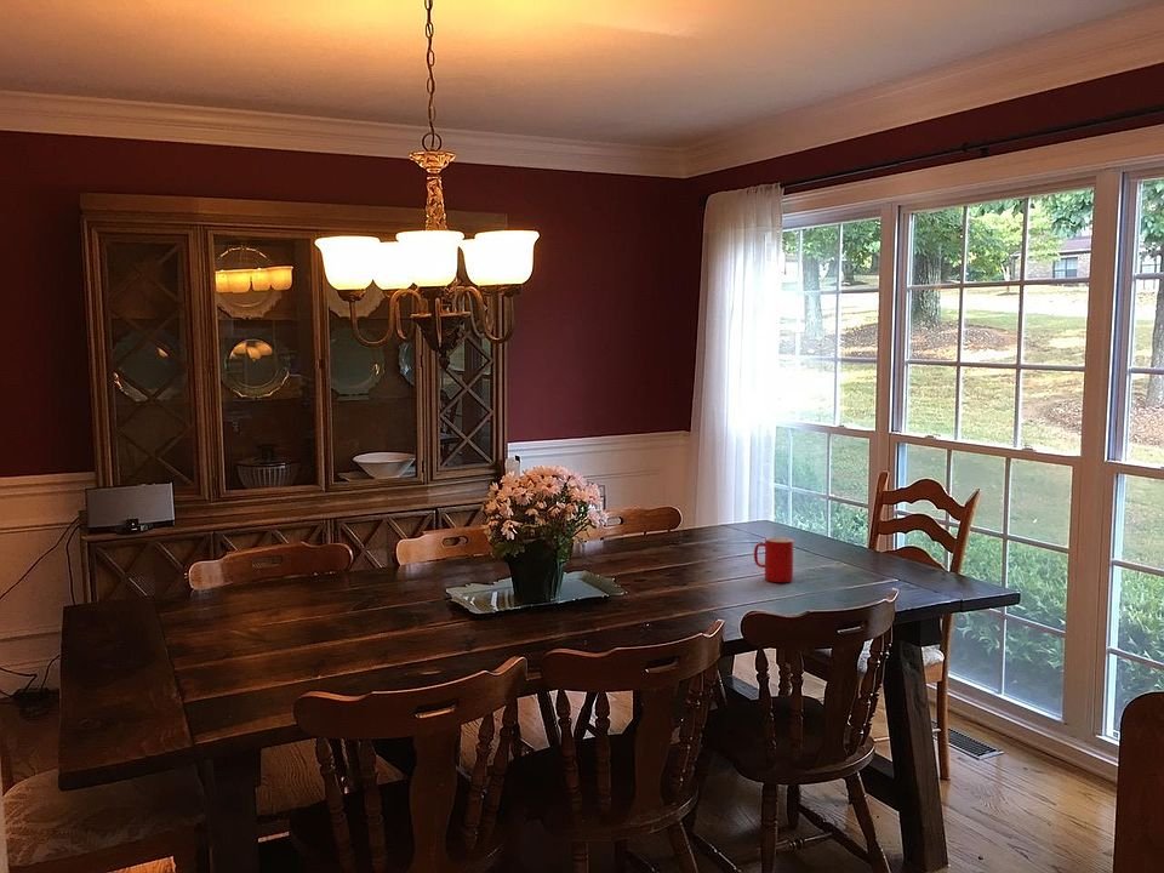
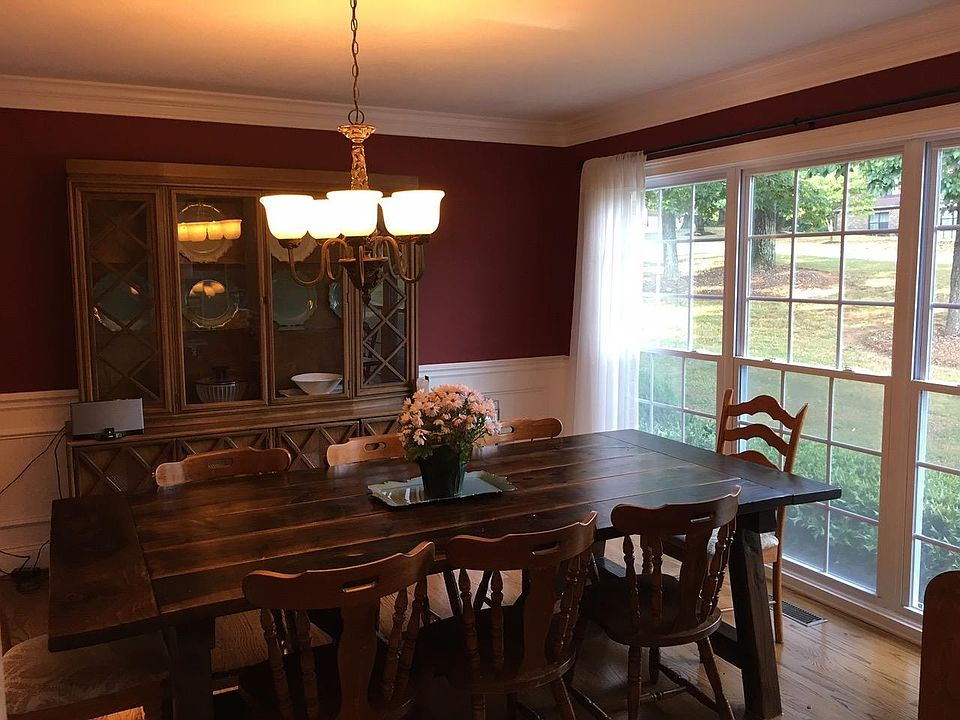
- cup (774, 558)
